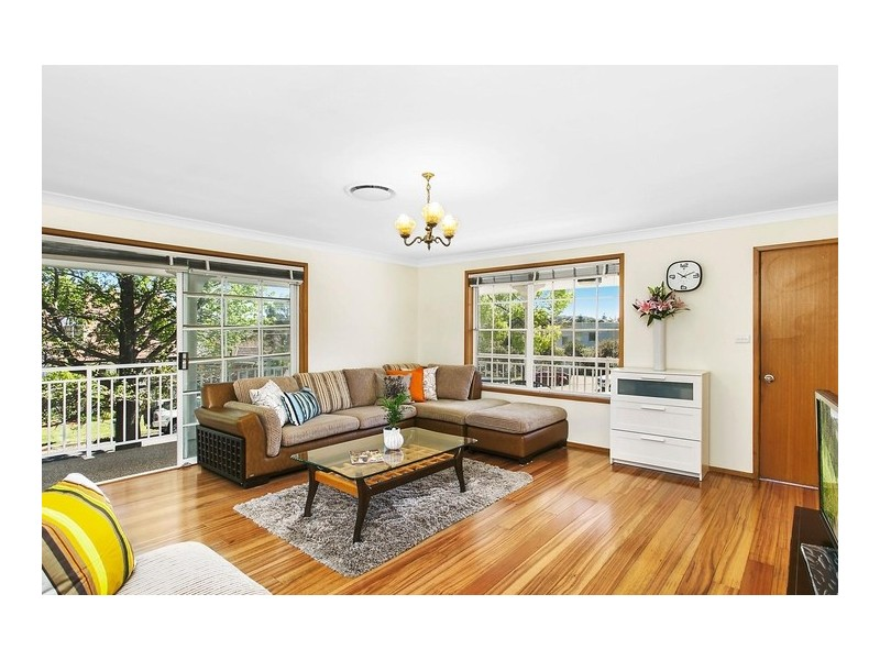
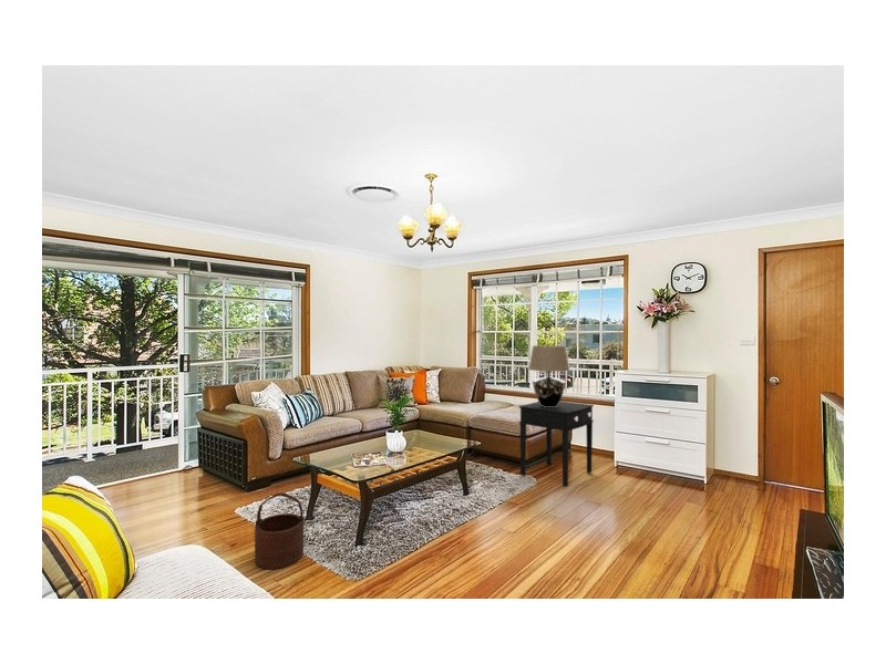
+ wooden bucket (279, 526)
+ side table (563, 439)
+ table lamp (548, 375)
